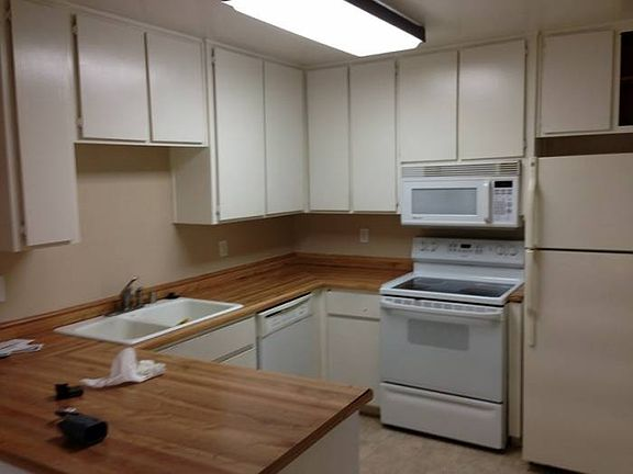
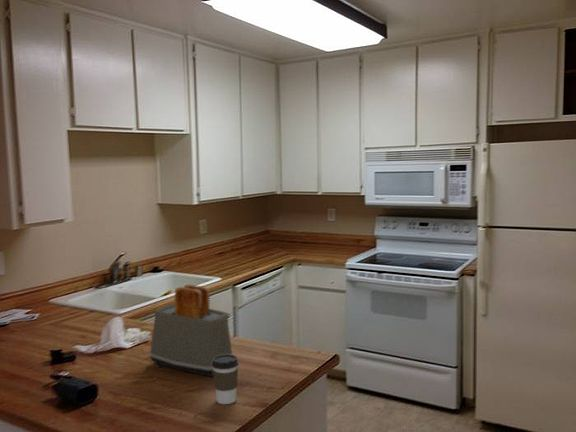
+ coffee cup (225, 379)
+ toaster (189, 327)
